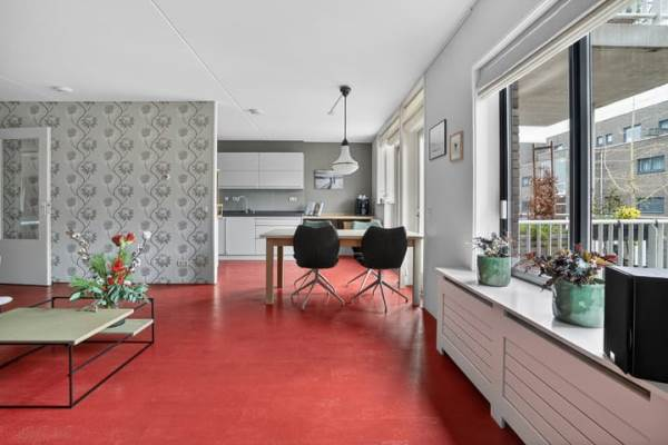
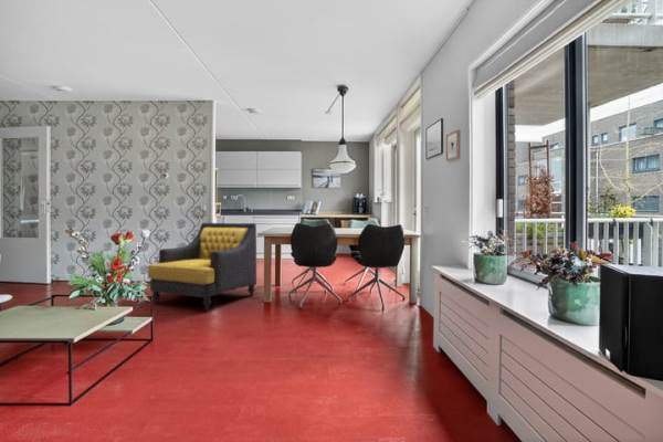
+ armchair (204, 261)
